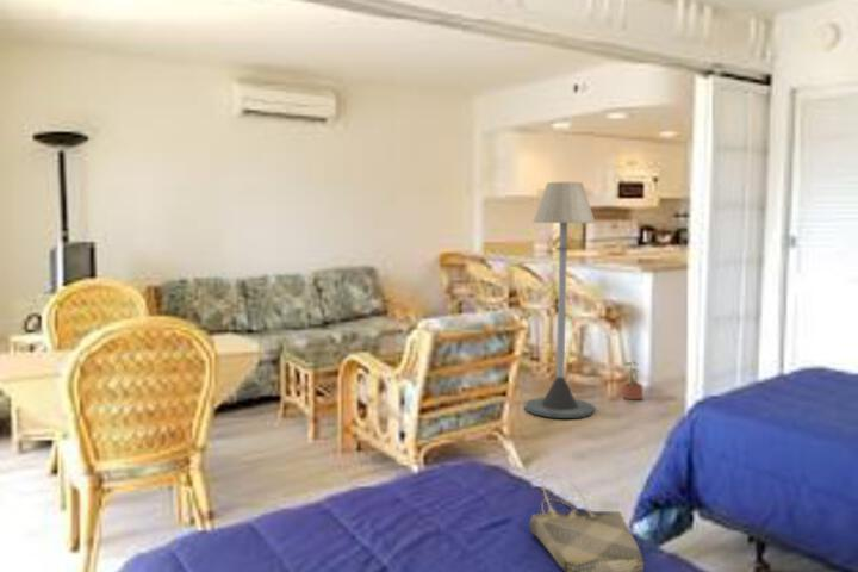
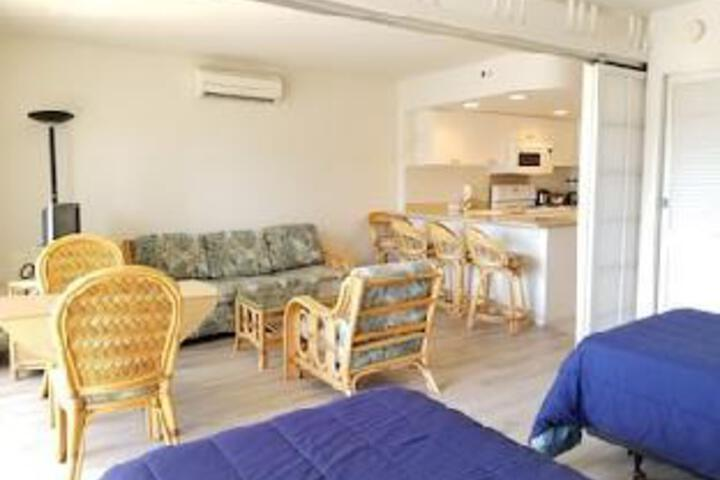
- potted plant (630, 379)
- floor lamp (561, 297)
- tote bag (576, 518)
